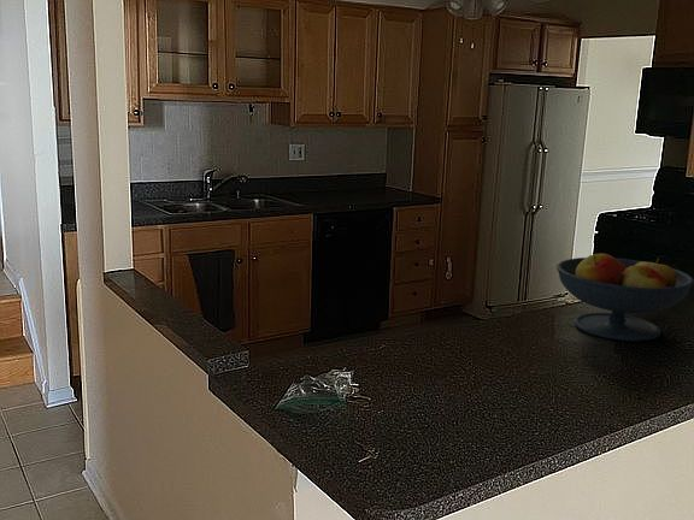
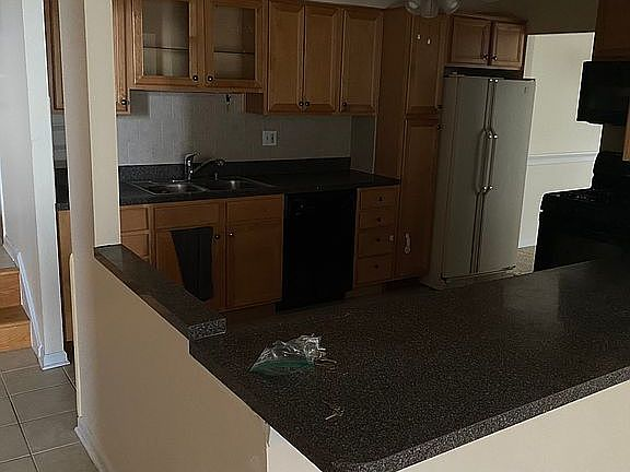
- fruit bowl (621, 289)
